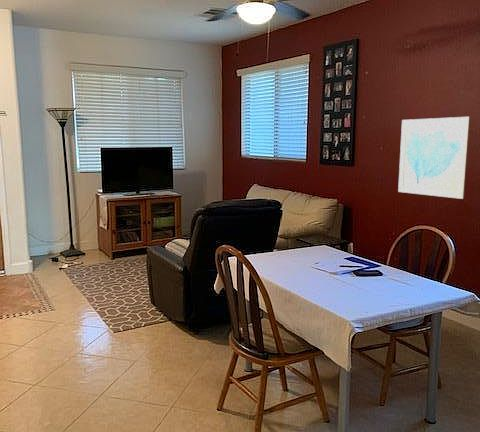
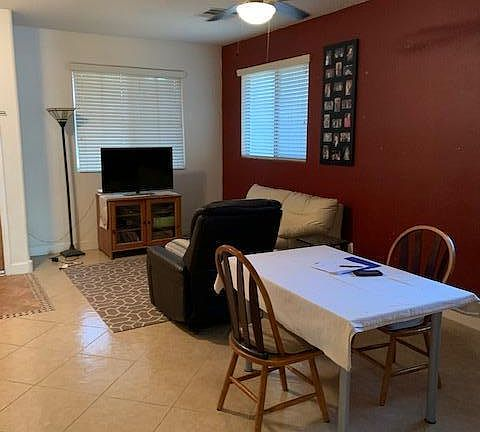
- wall art (431, 157)
